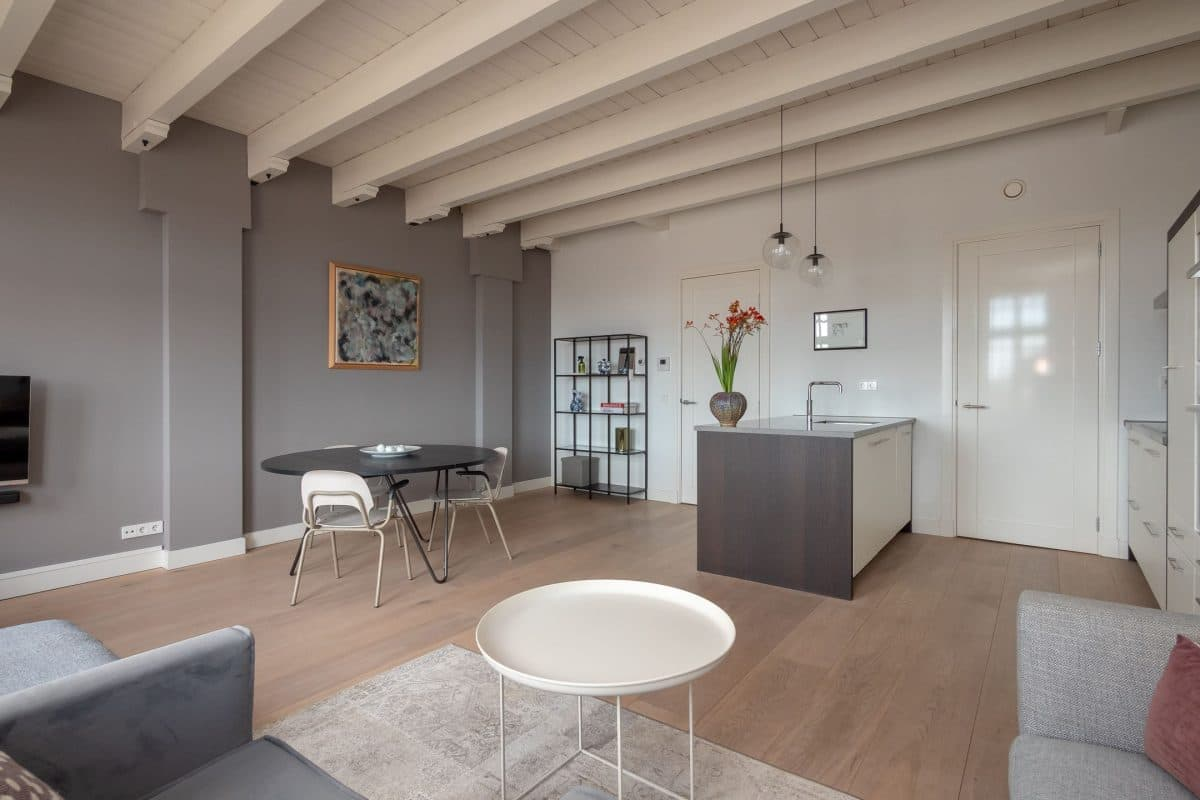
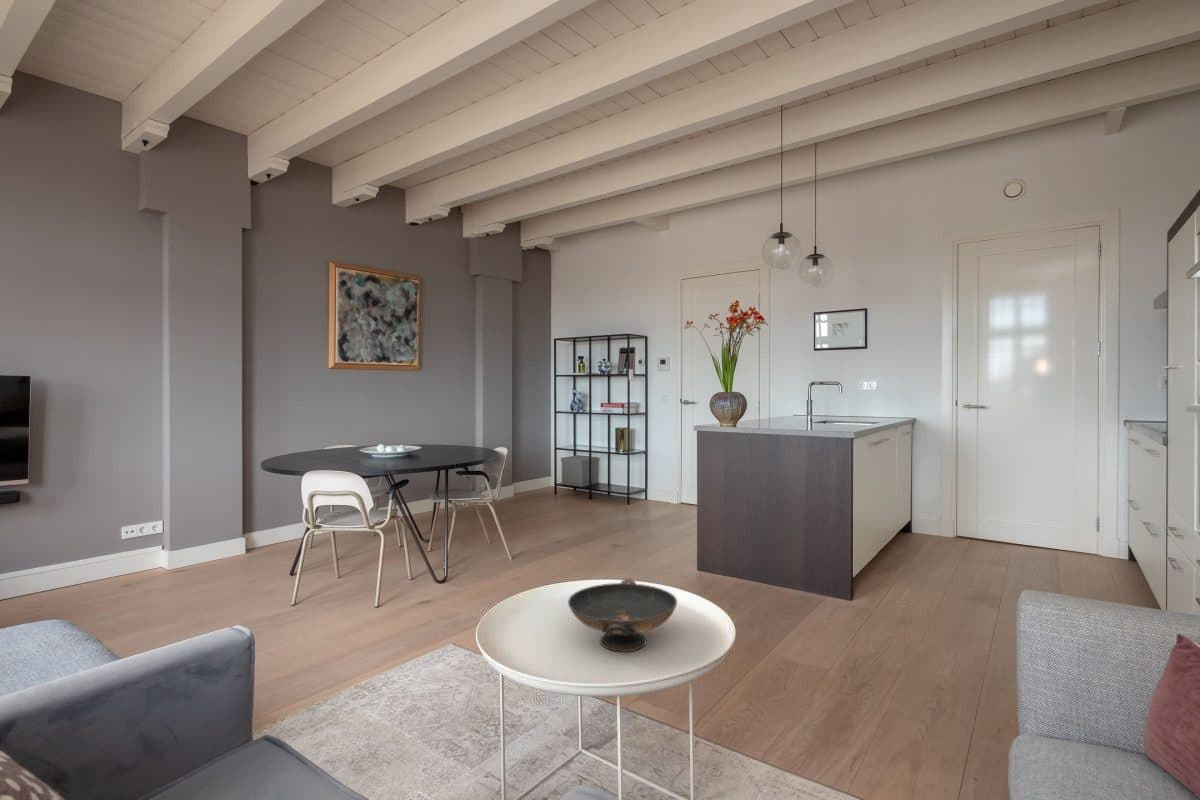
+ decorative bowl (622, 620)
